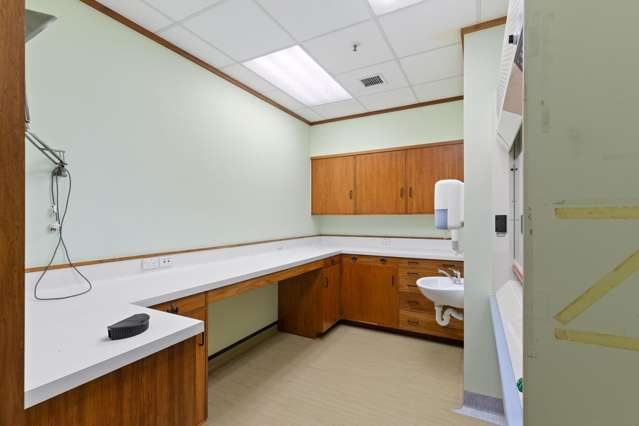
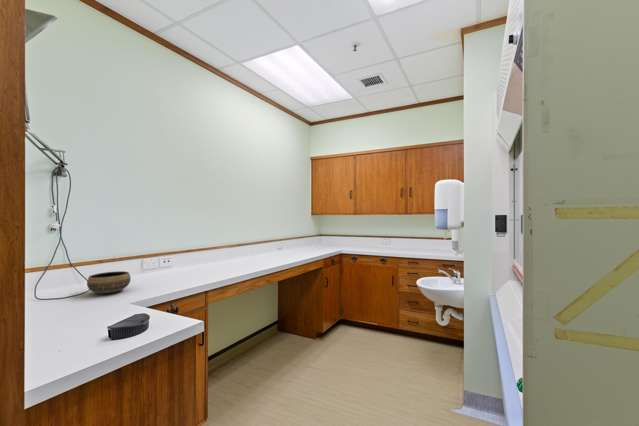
+ bowl (109, 283)
